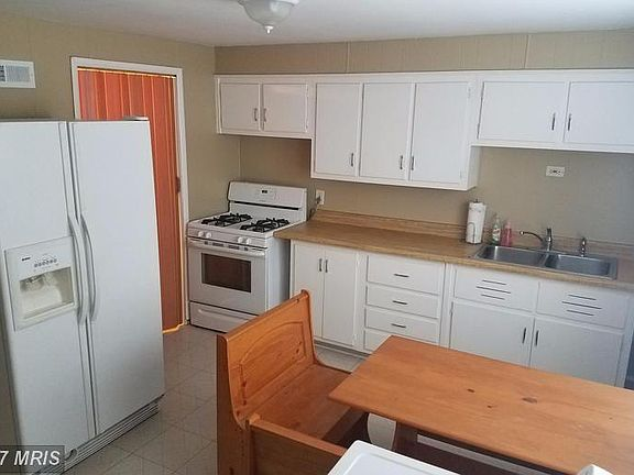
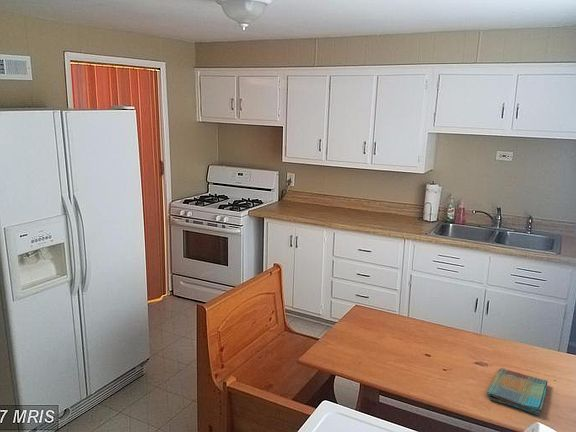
+ dish towel (517, 388)
